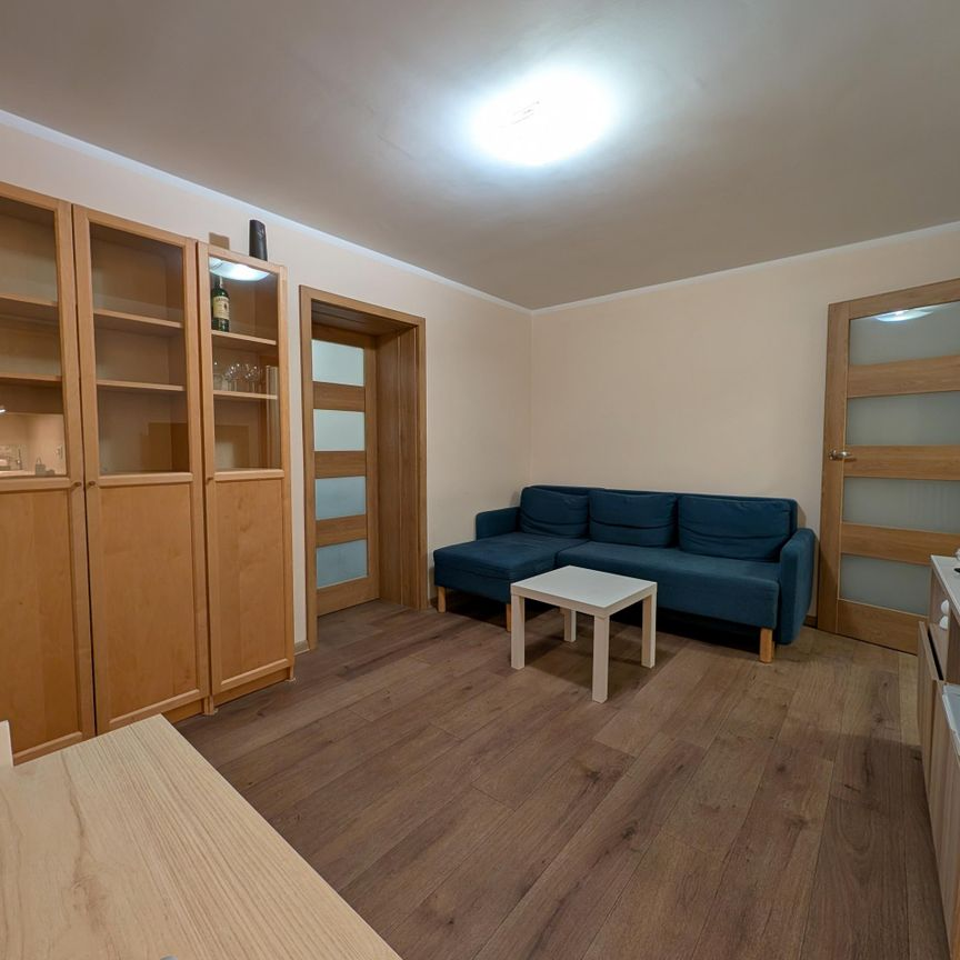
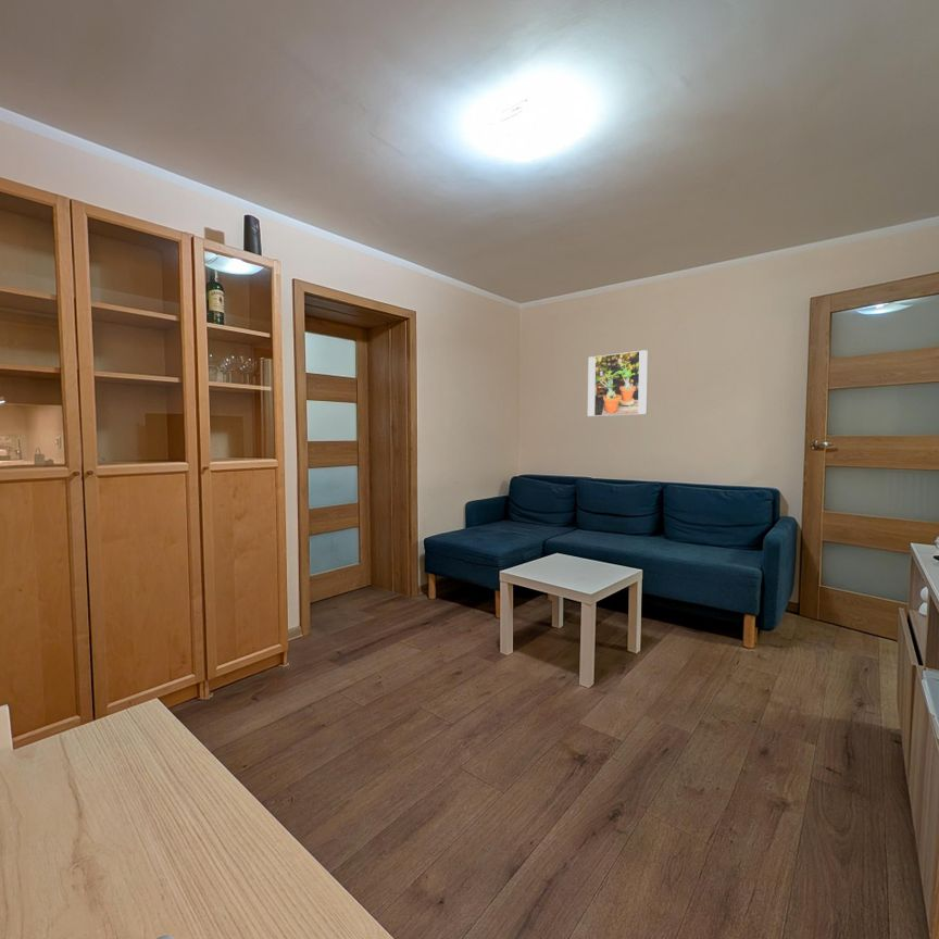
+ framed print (616, 385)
